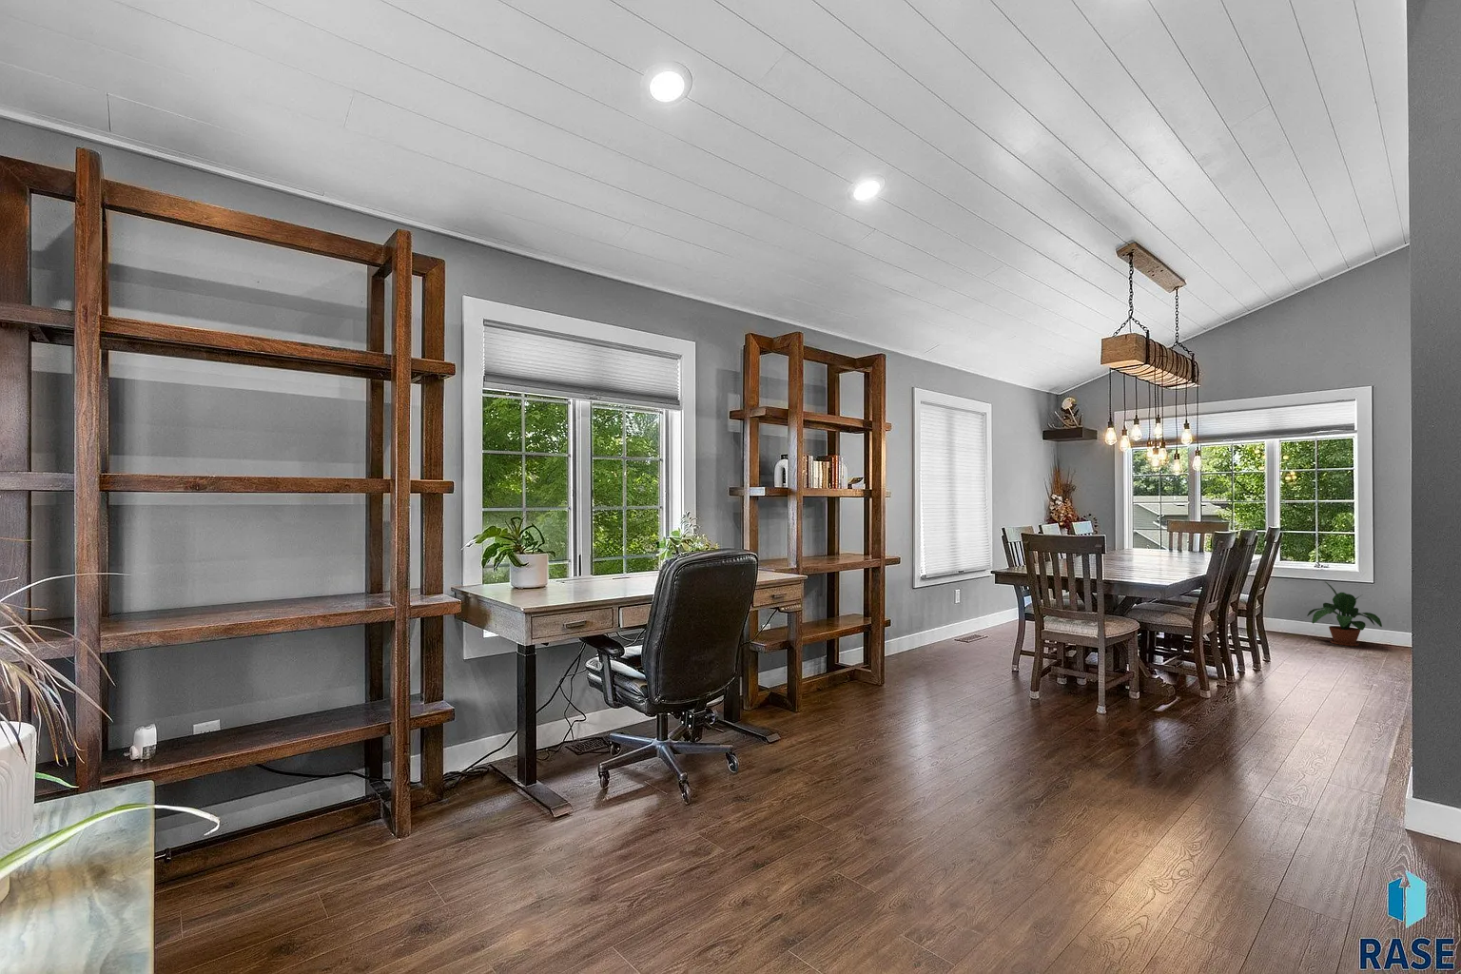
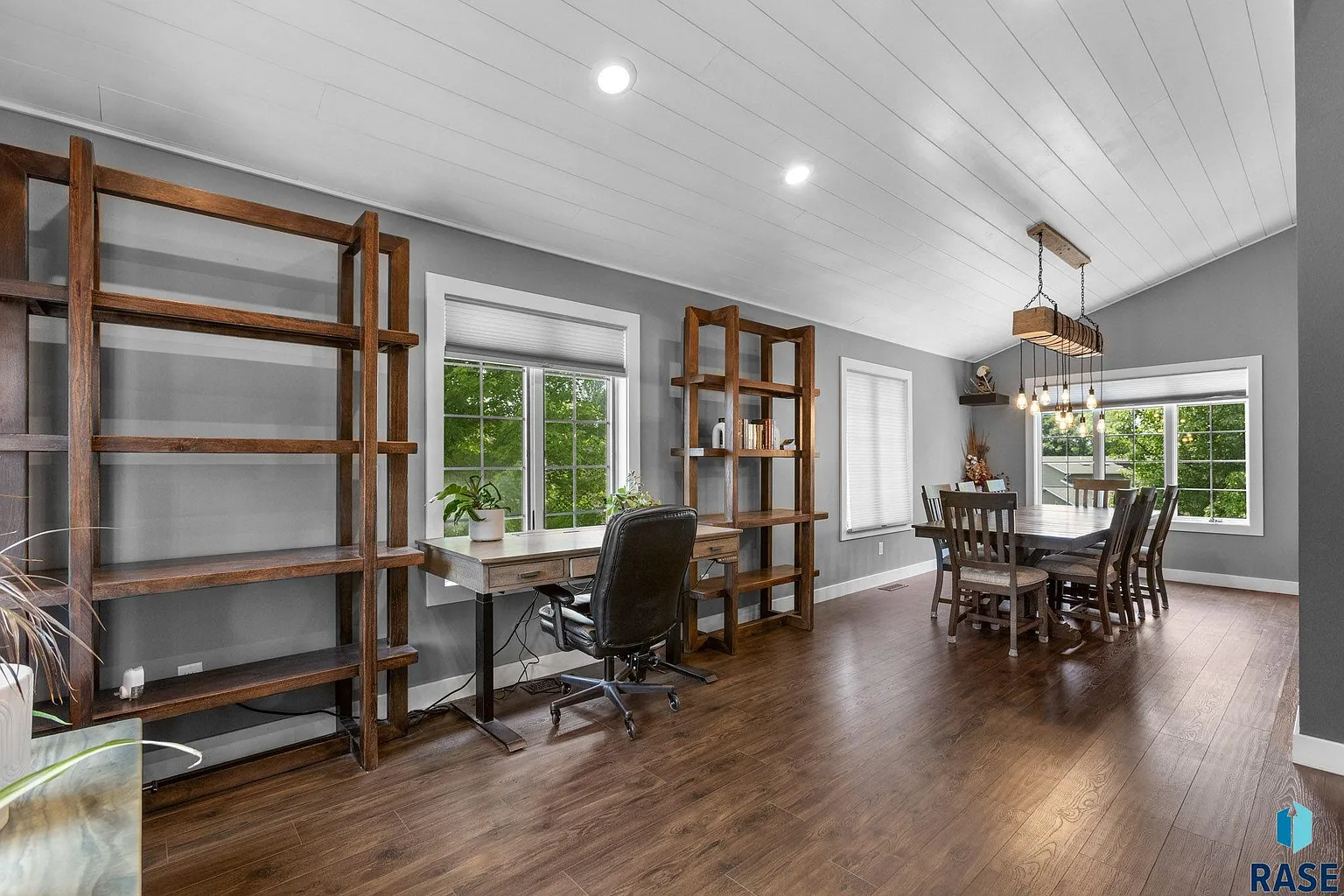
- potted plant (1344, 612)
